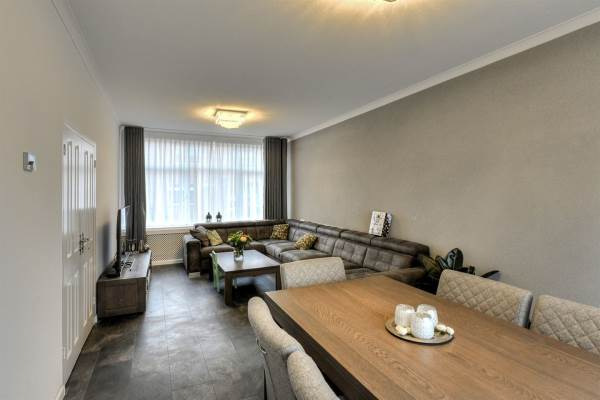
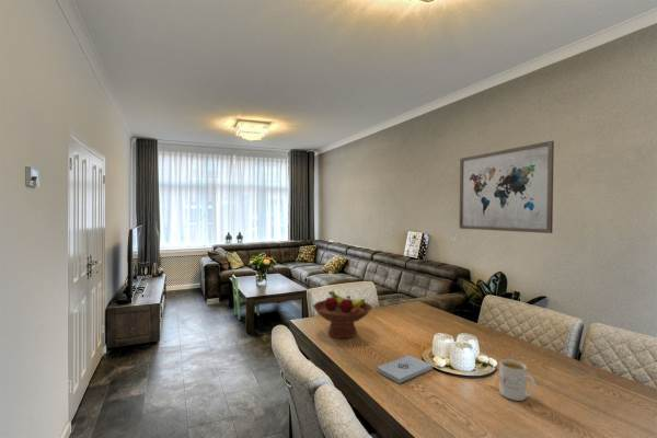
+ wall art (499, 191)
+ fruit bowl (342, 314)
+ notepad (404, 368)
+ mug (517, 381)
